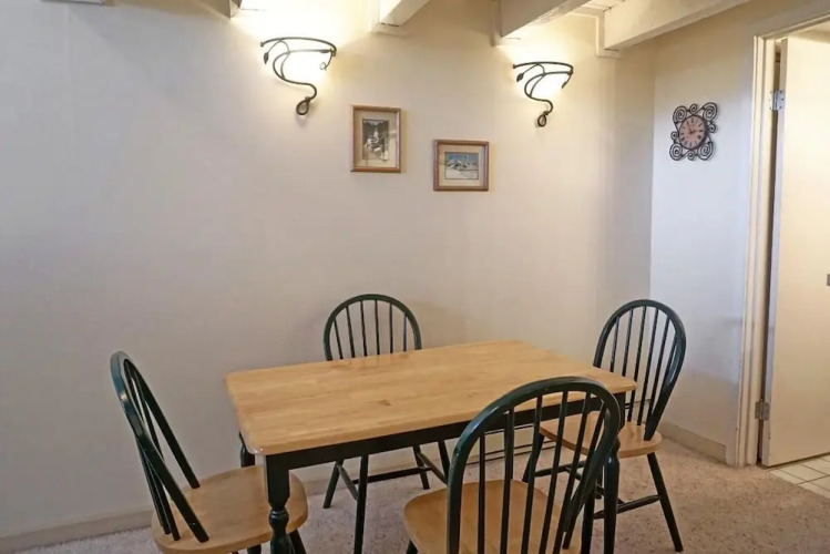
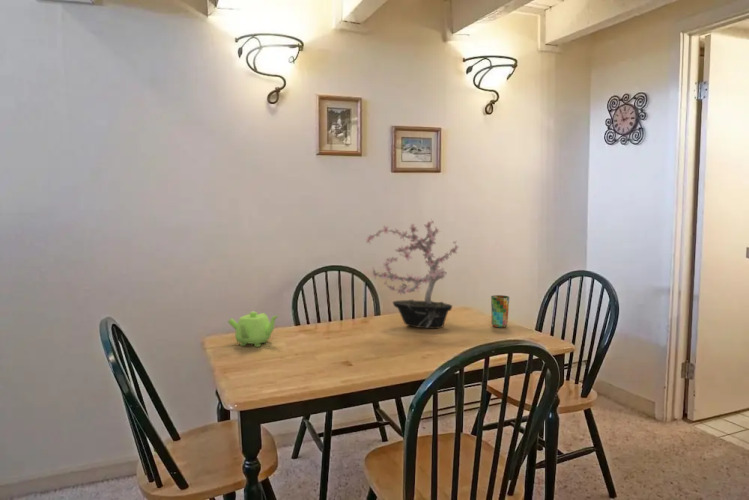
+ teapot (253, 328)
+ potted plant (408, 274)
+ cup (499, 311)
